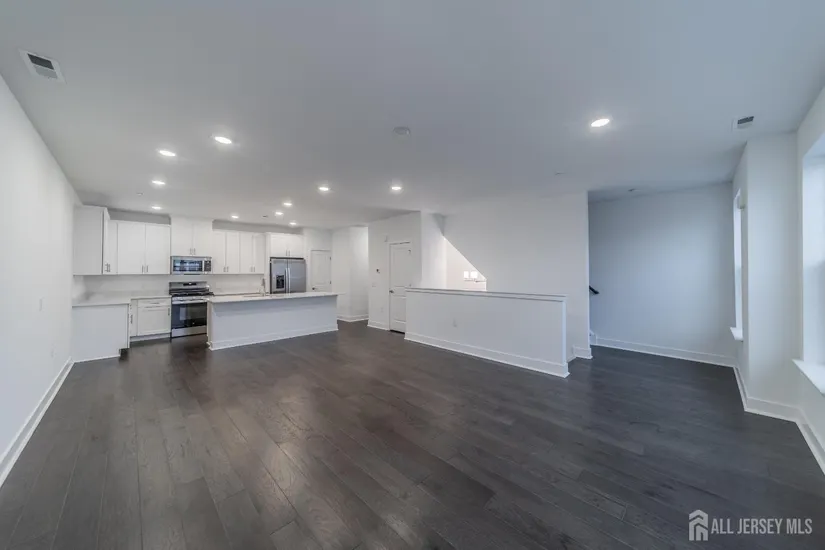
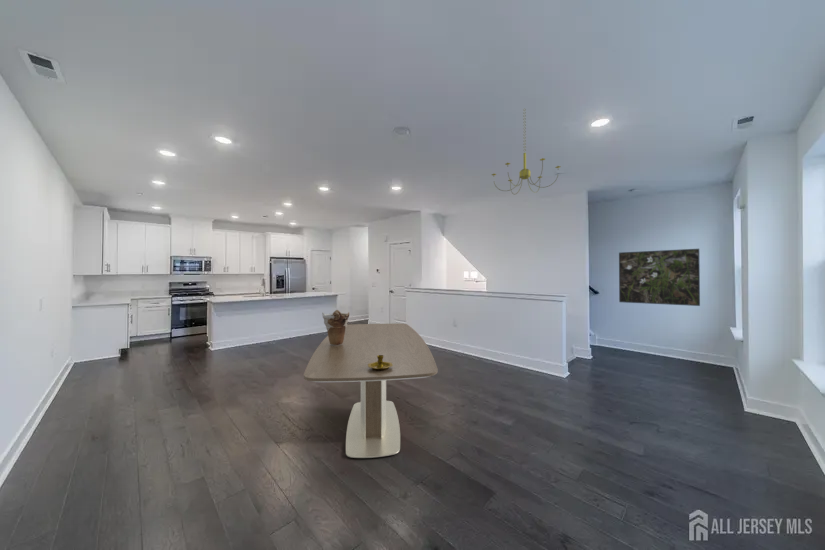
+ vase (335, 326)
+ dining table (373, 382)
+ candlestick (379, 361)
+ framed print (656, 277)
+ chandelier (524, 149)
